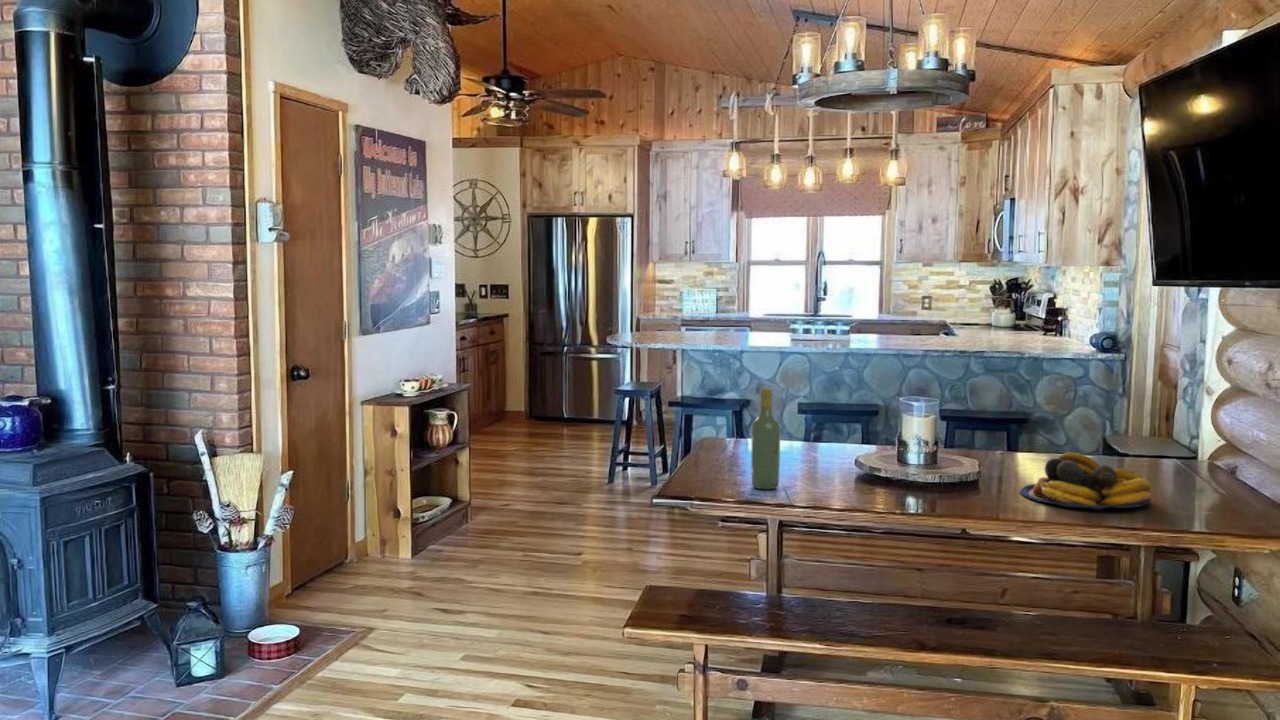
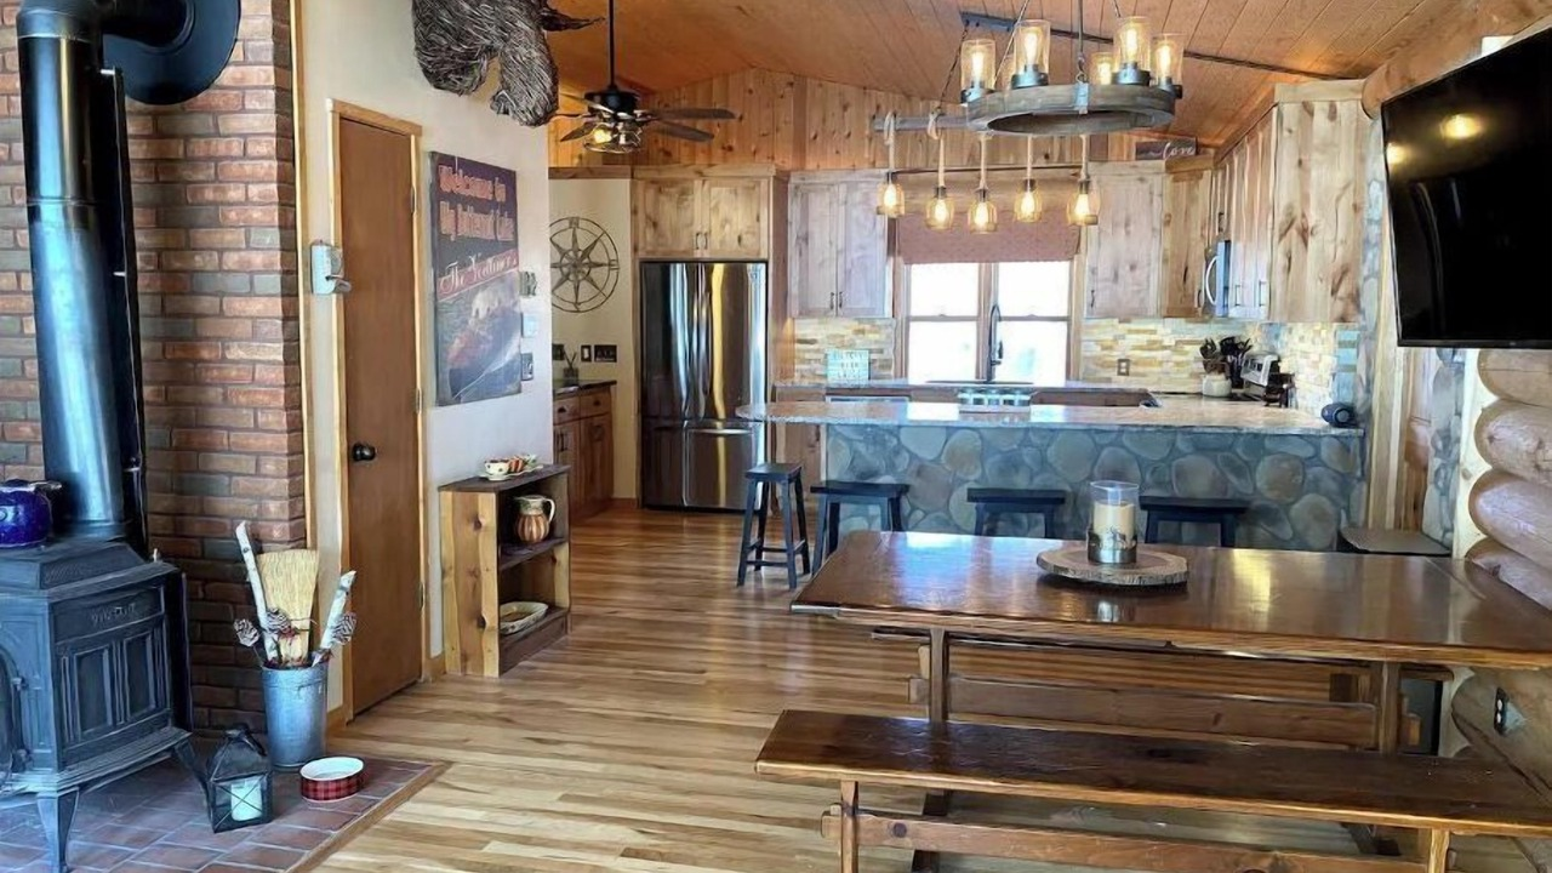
- wine bottle (766, 438)
- fruit bowl (1084, 476)
